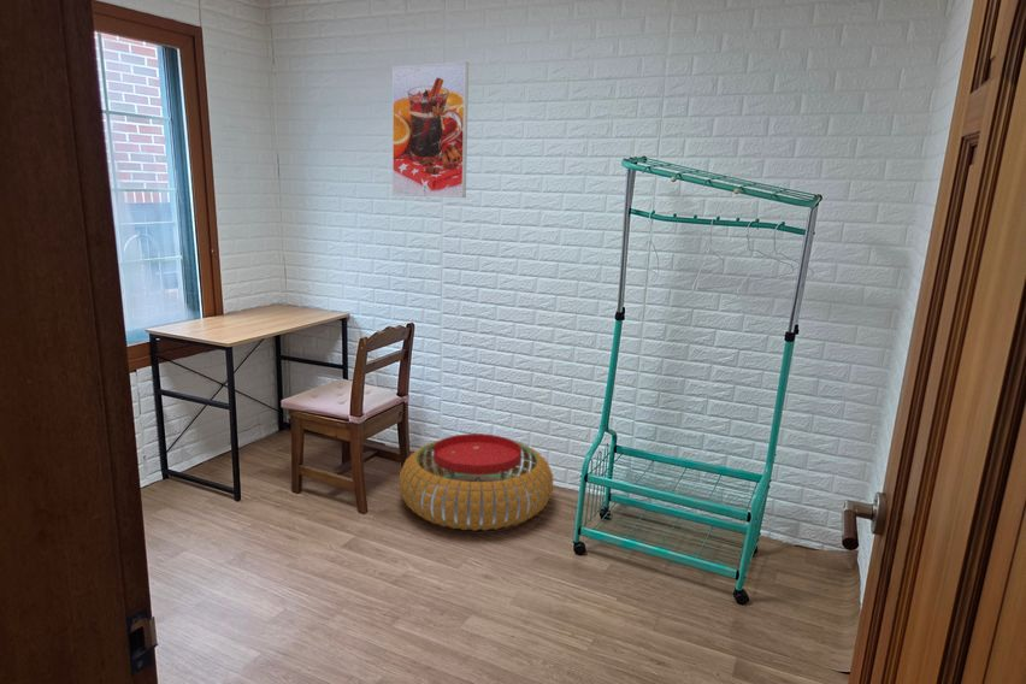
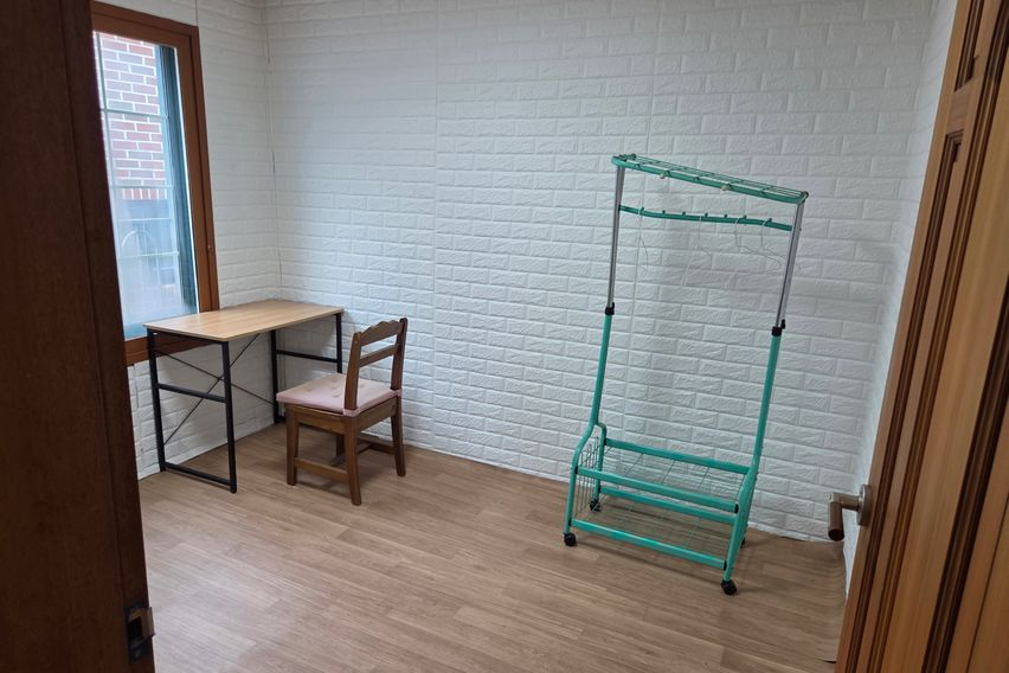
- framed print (429, 131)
- pouf (477, 474)
